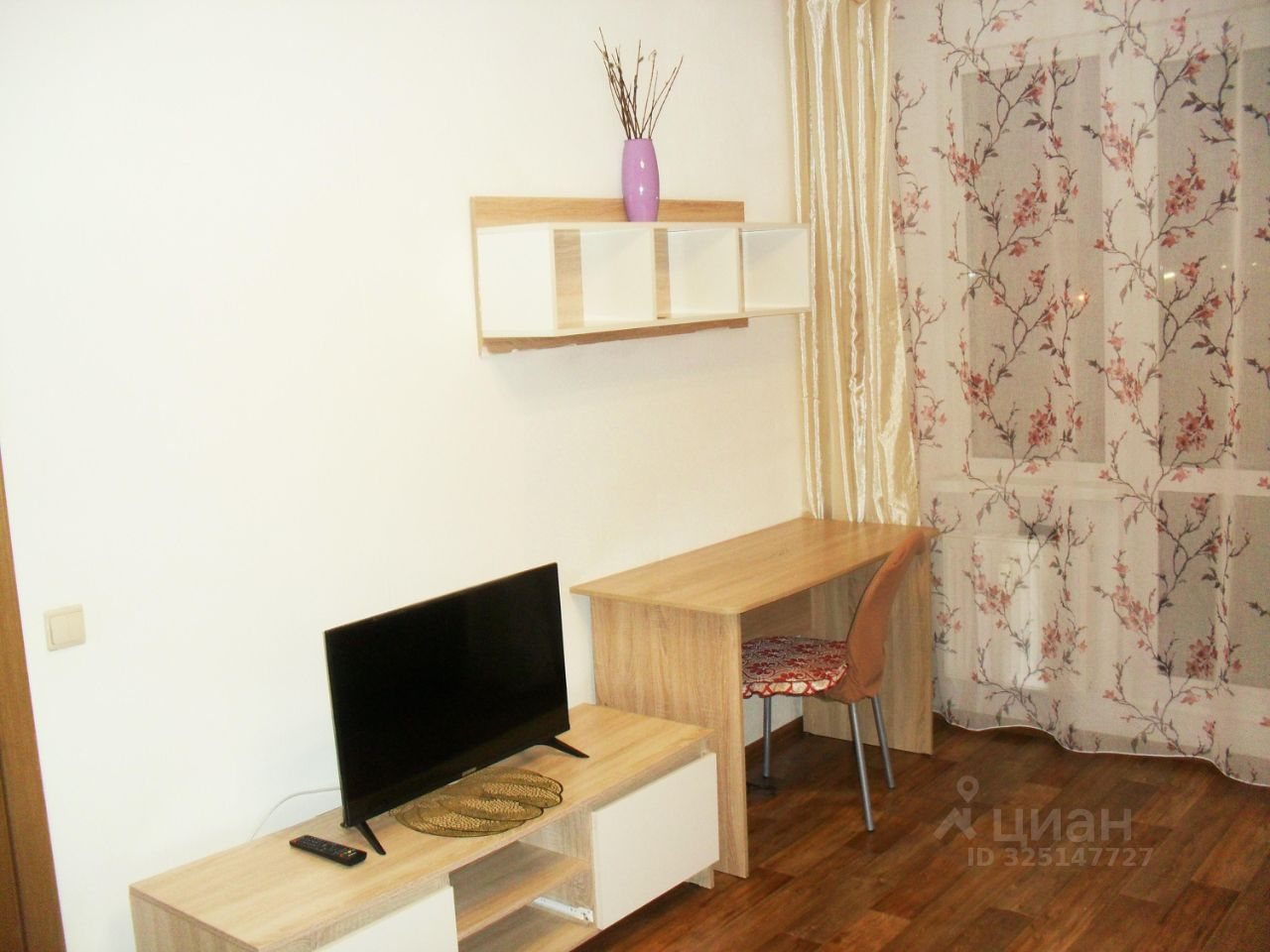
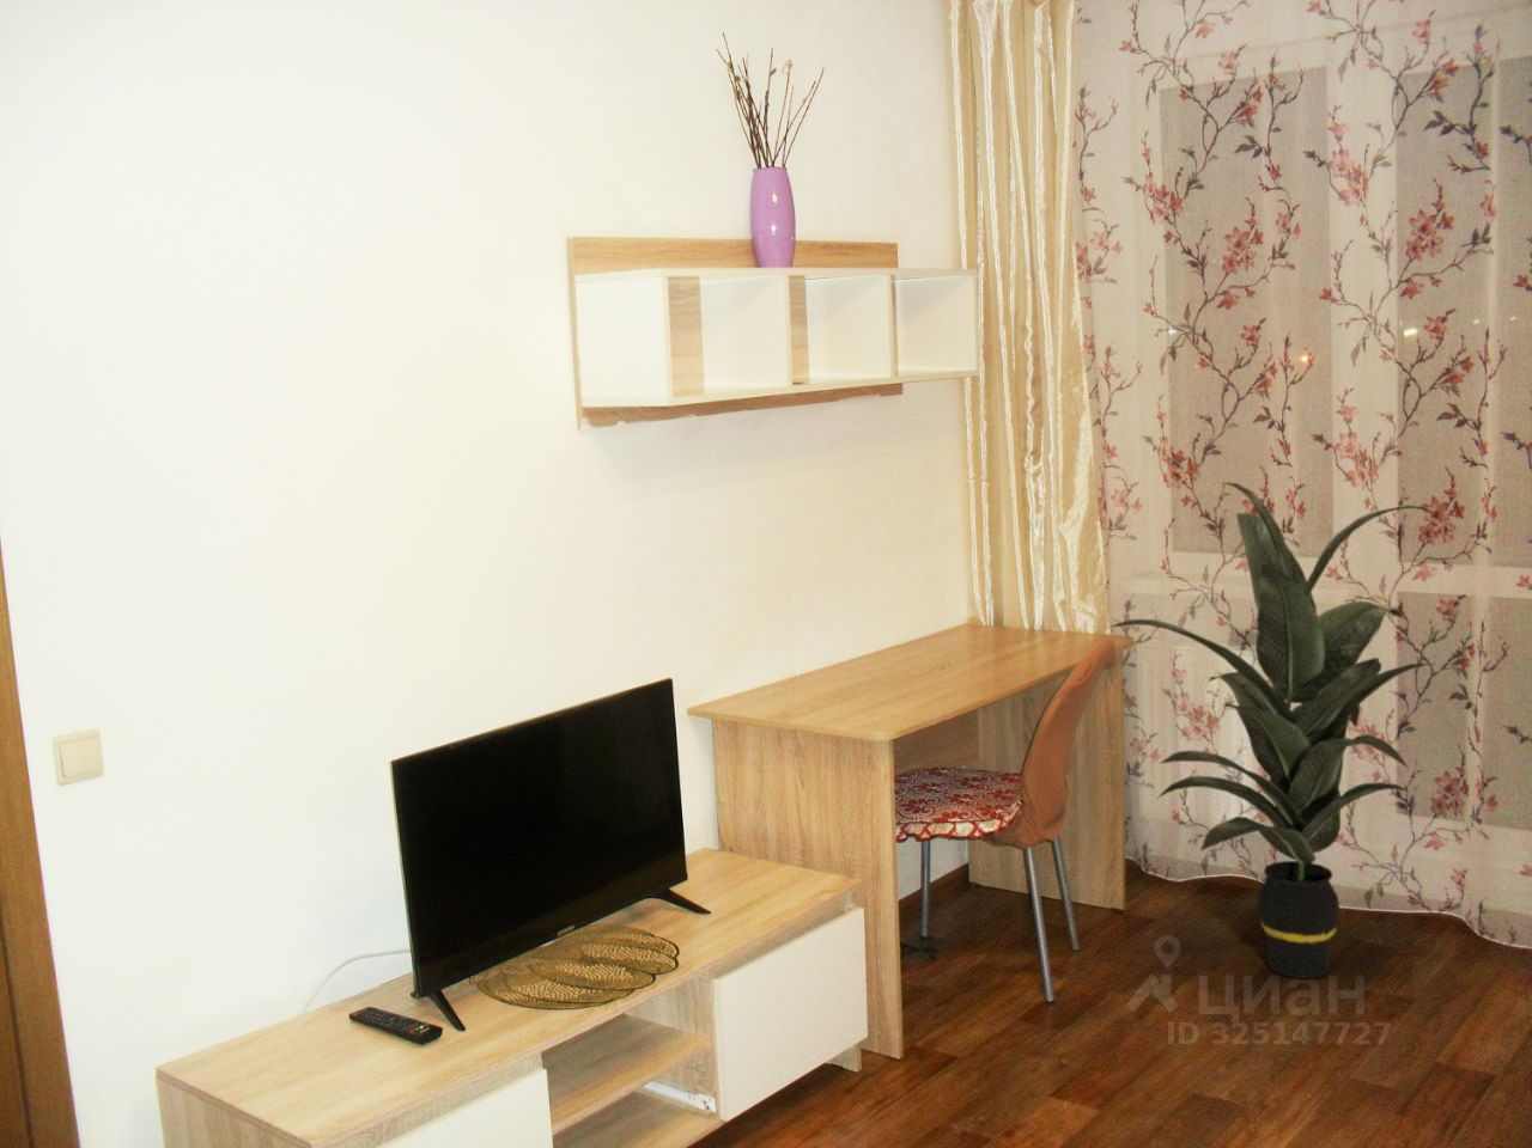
+ indoor plant (1282, 725)
